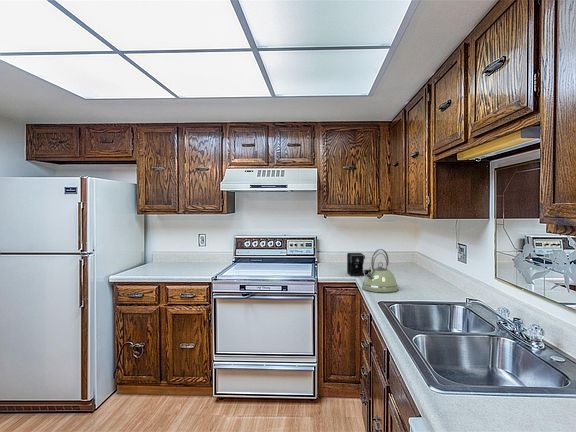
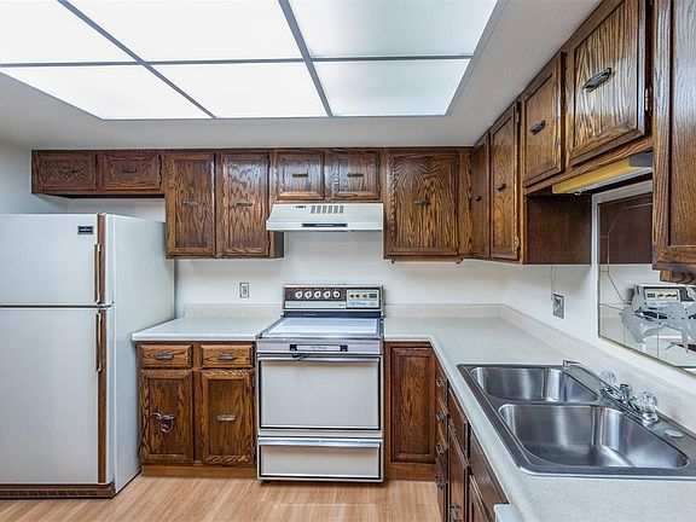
- coffee maker (363, 262)
- kettle (378, 269)
